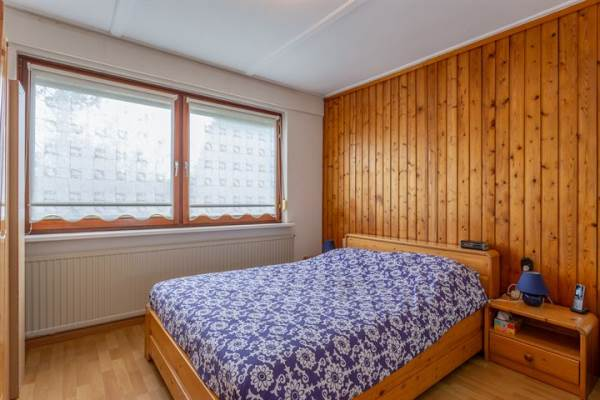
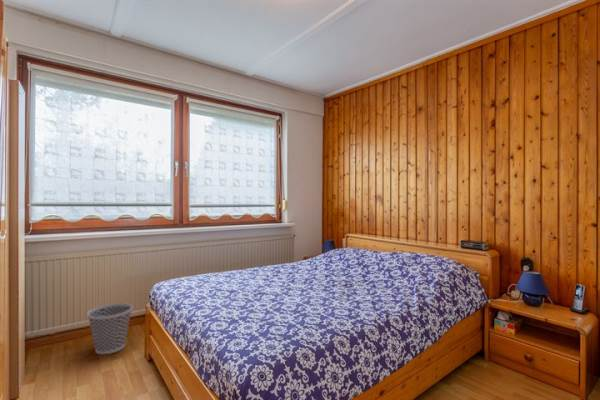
+ wastebasket (110, 328)
